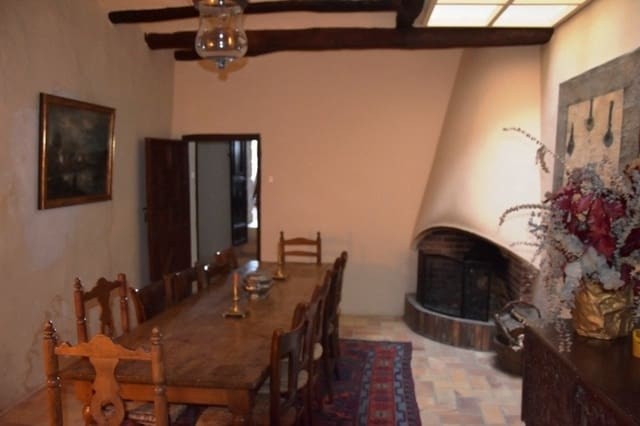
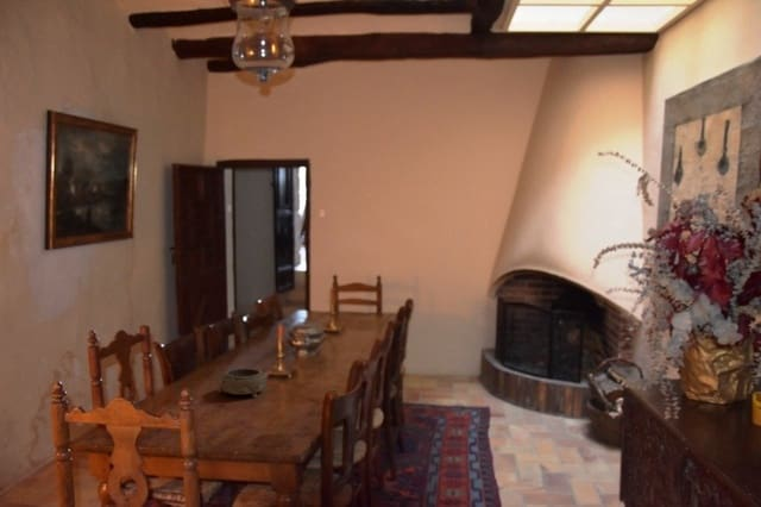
+ decorative bowl (244, 381)
